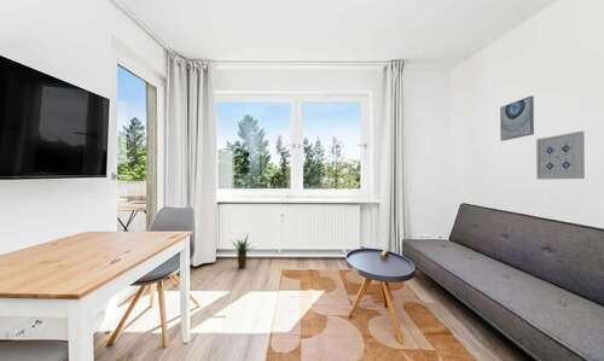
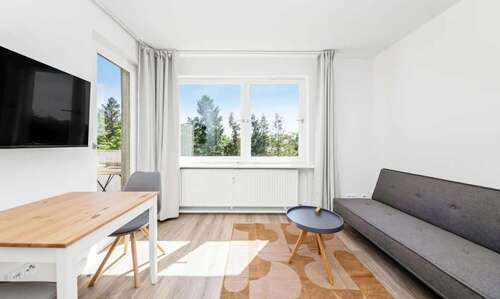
- wall art (558, 157)
- potted plant (243, 250)
- wall art (516, 120)
